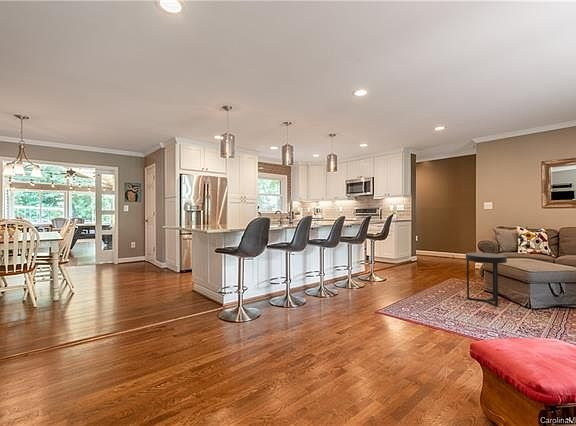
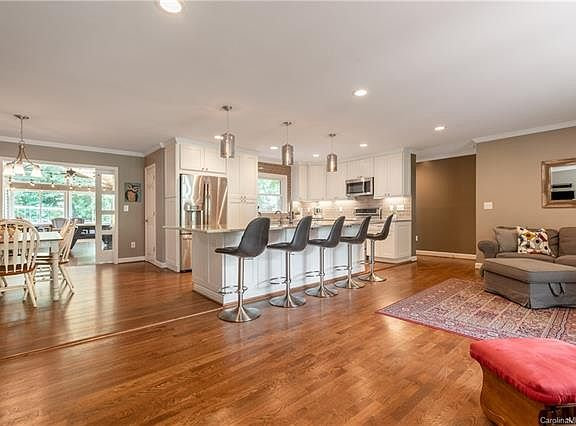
- side table (493, 278)
